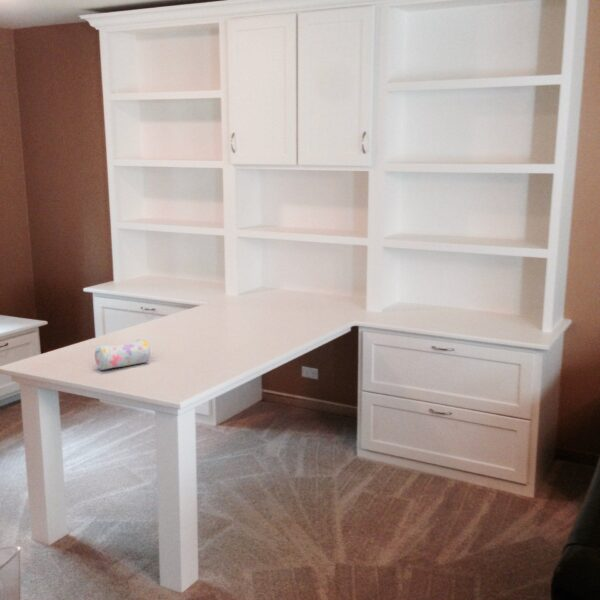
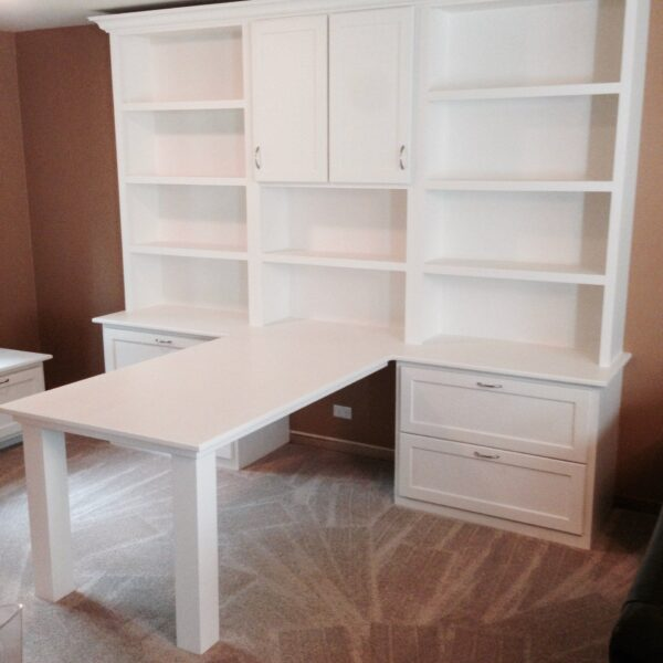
- pencil case (122, 354)
